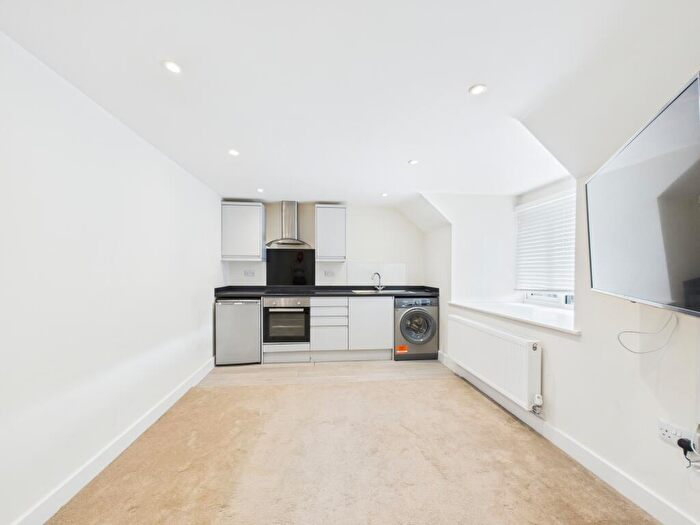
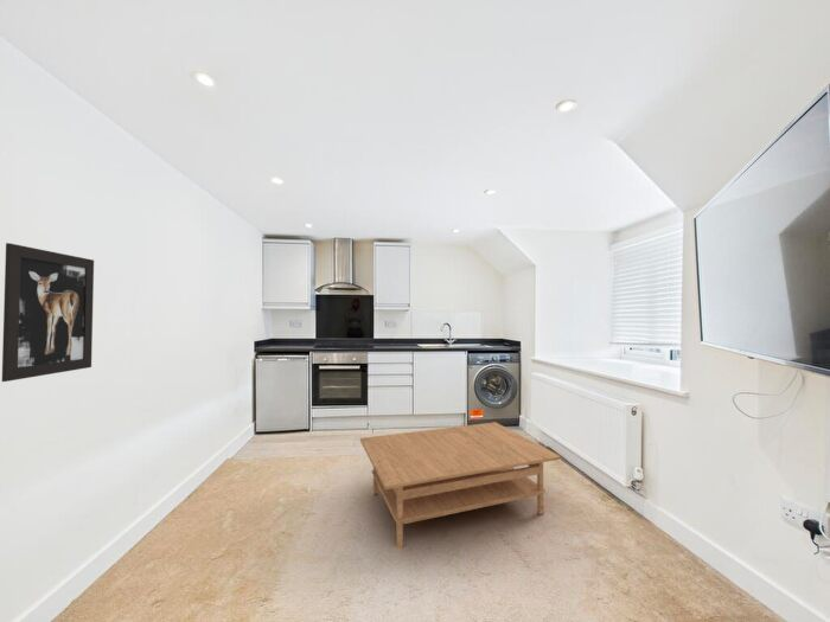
+ wall art (53, 313)
+ coffee table (453, 474)
